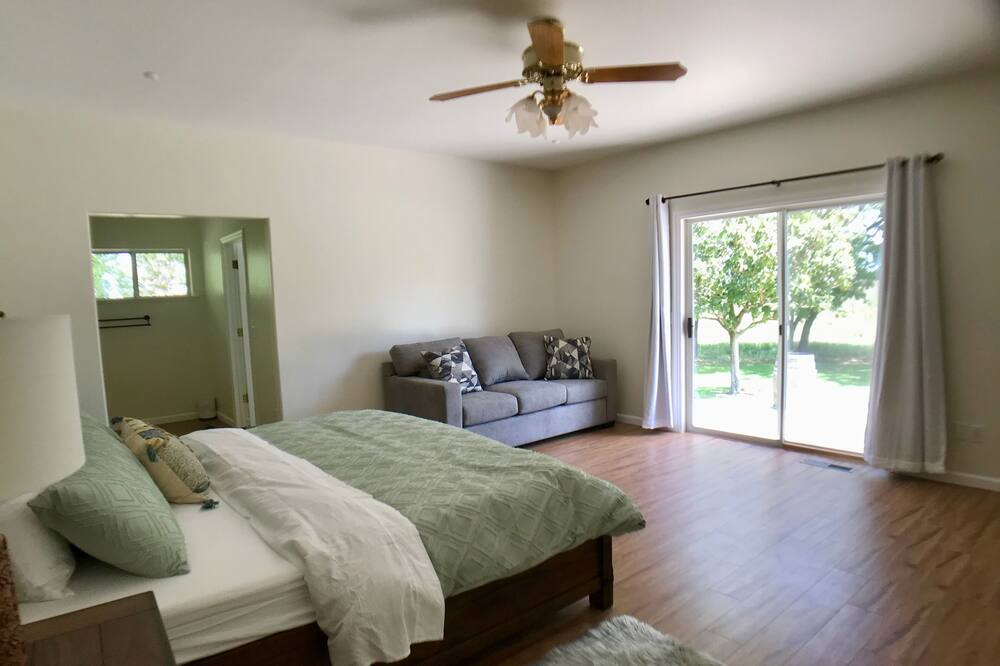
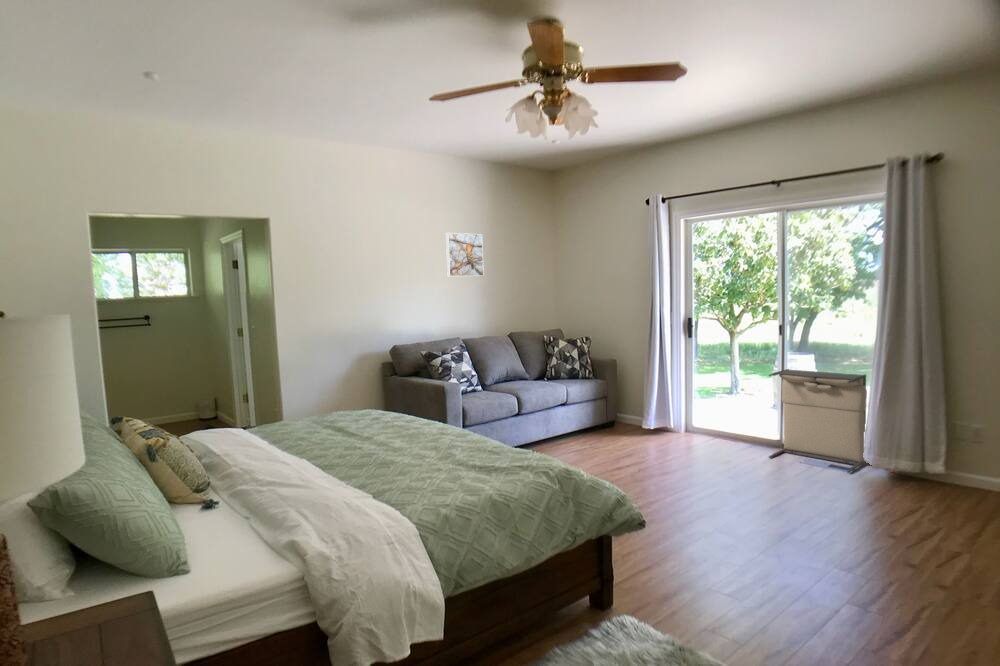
+ laundry hamper (816, 417)
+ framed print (465, 254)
